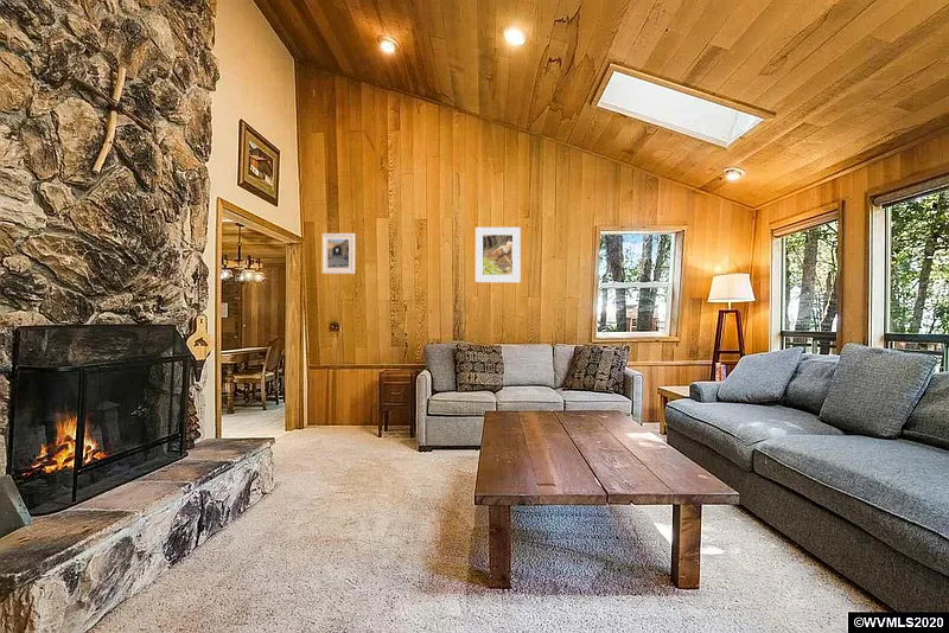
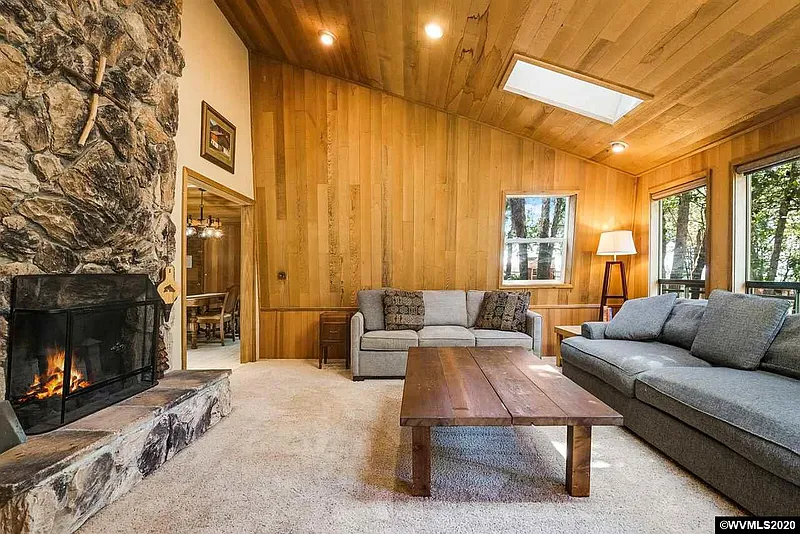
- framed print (497, 255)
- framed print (338, 252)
